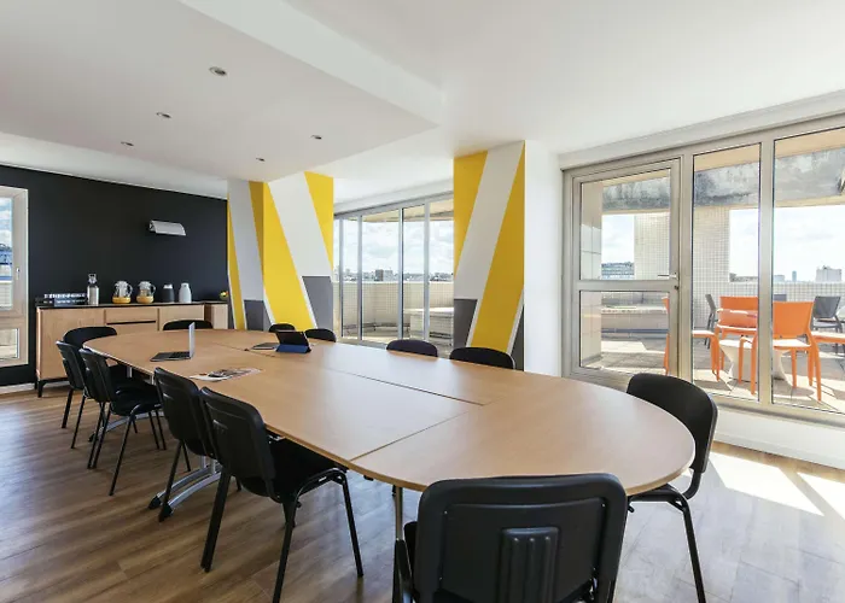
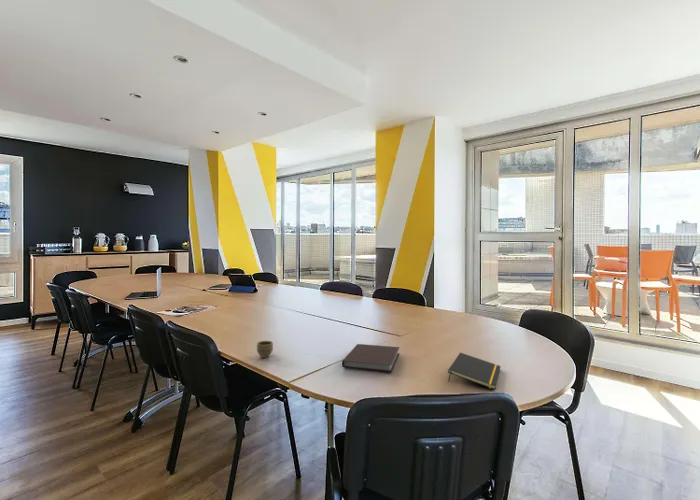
+ cup (266, 348)
+ notebook (372, 356)
+ notepad (475, 369)
